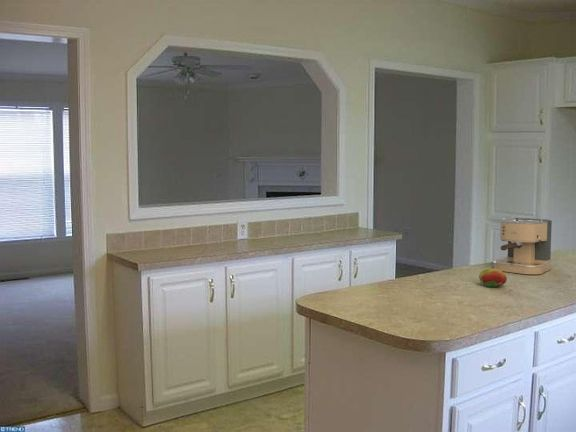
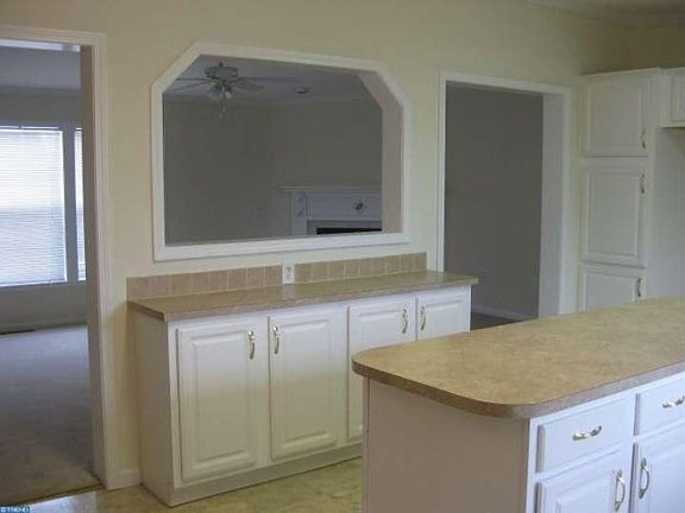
- fruit (492, 277)
- coffee maker (521, 243)
